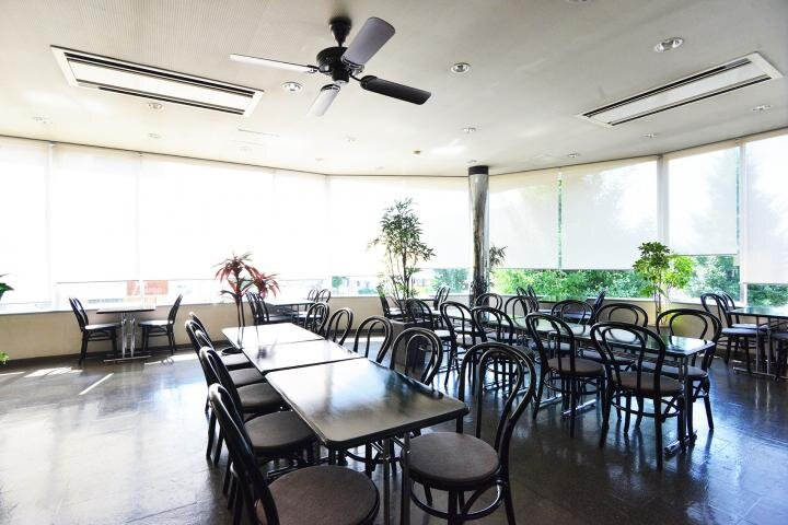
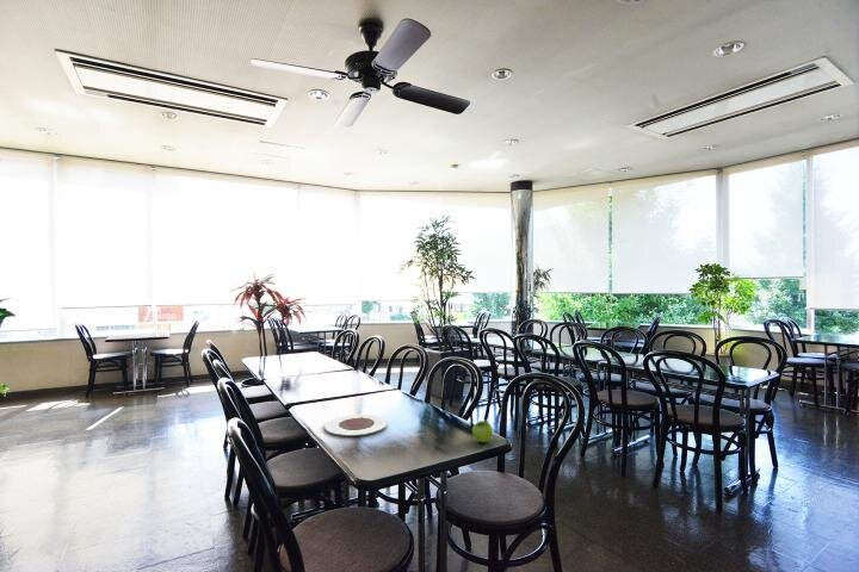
+ fruit (482, 431)
+ plate (356, 423)
